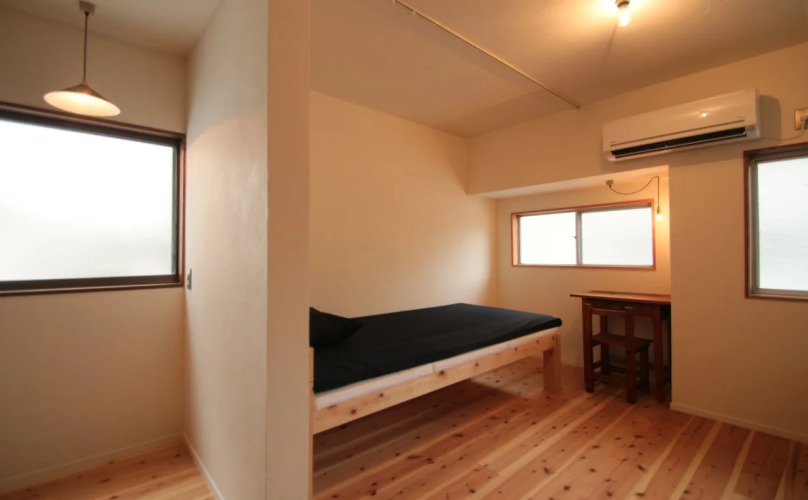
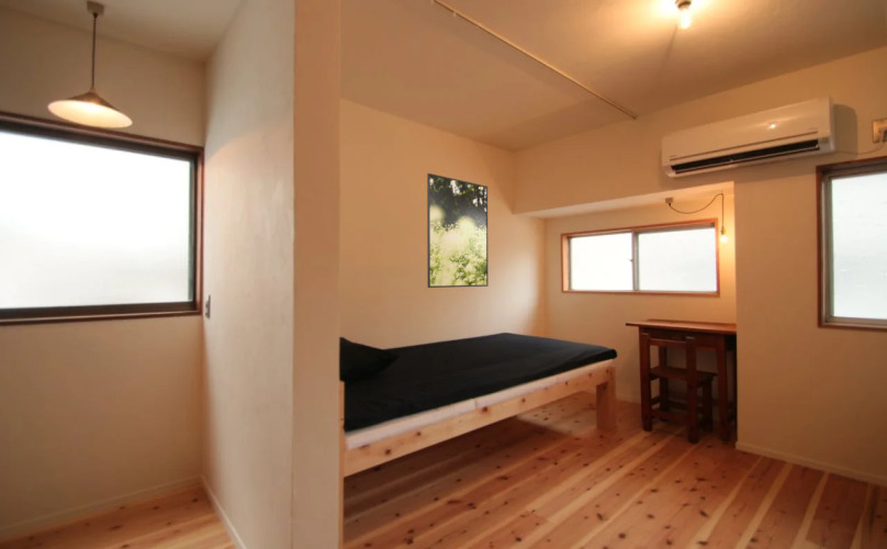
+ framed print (459, 233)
